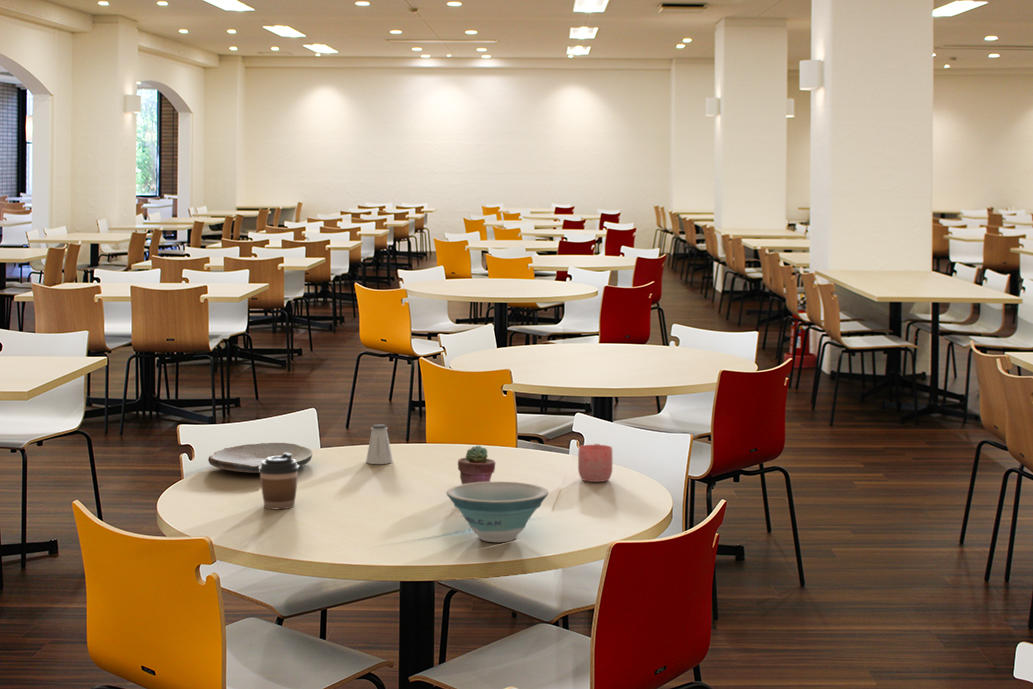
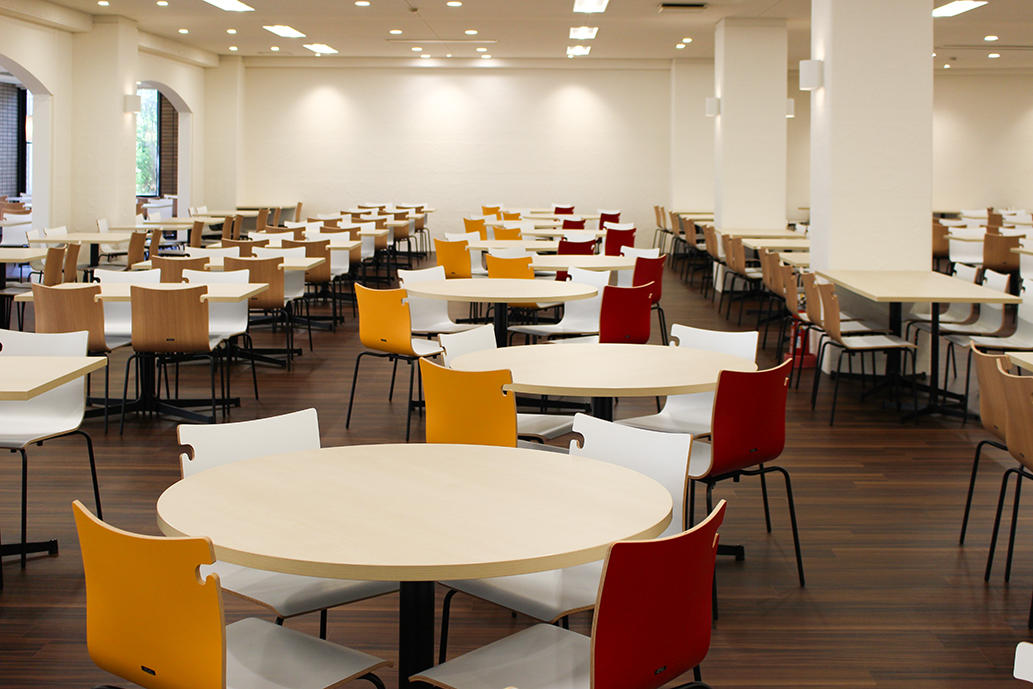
- potted succulent (476, 470)
- plate (261, 459)
- coffee cup (279, 480)
- bowl (497, 514)
- saltshaker (379, 443)
- mug (595, 462)
